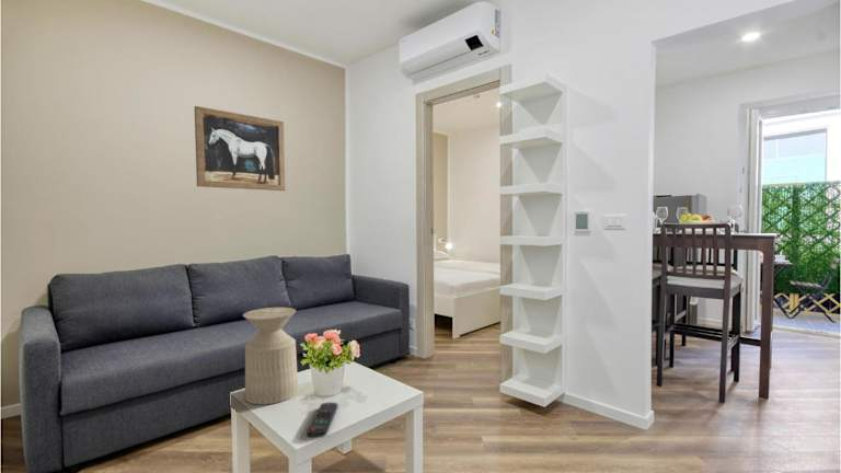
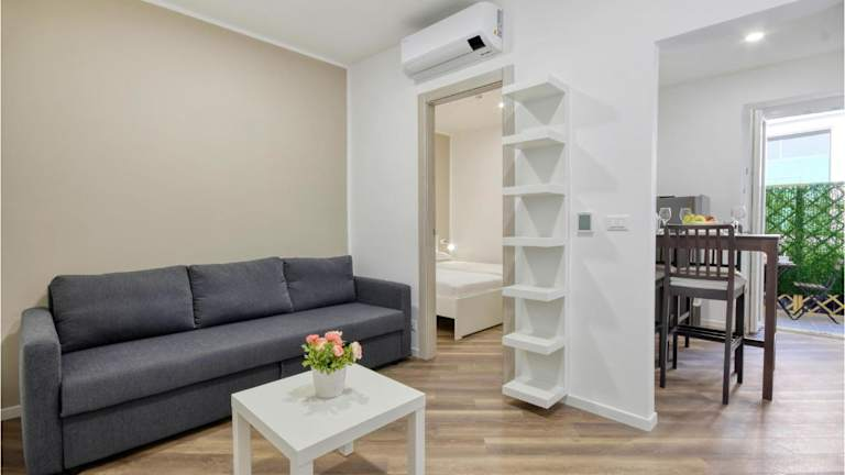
- side table (270, 353)
- remote control (323, 417)
- wall art (243, 151)
